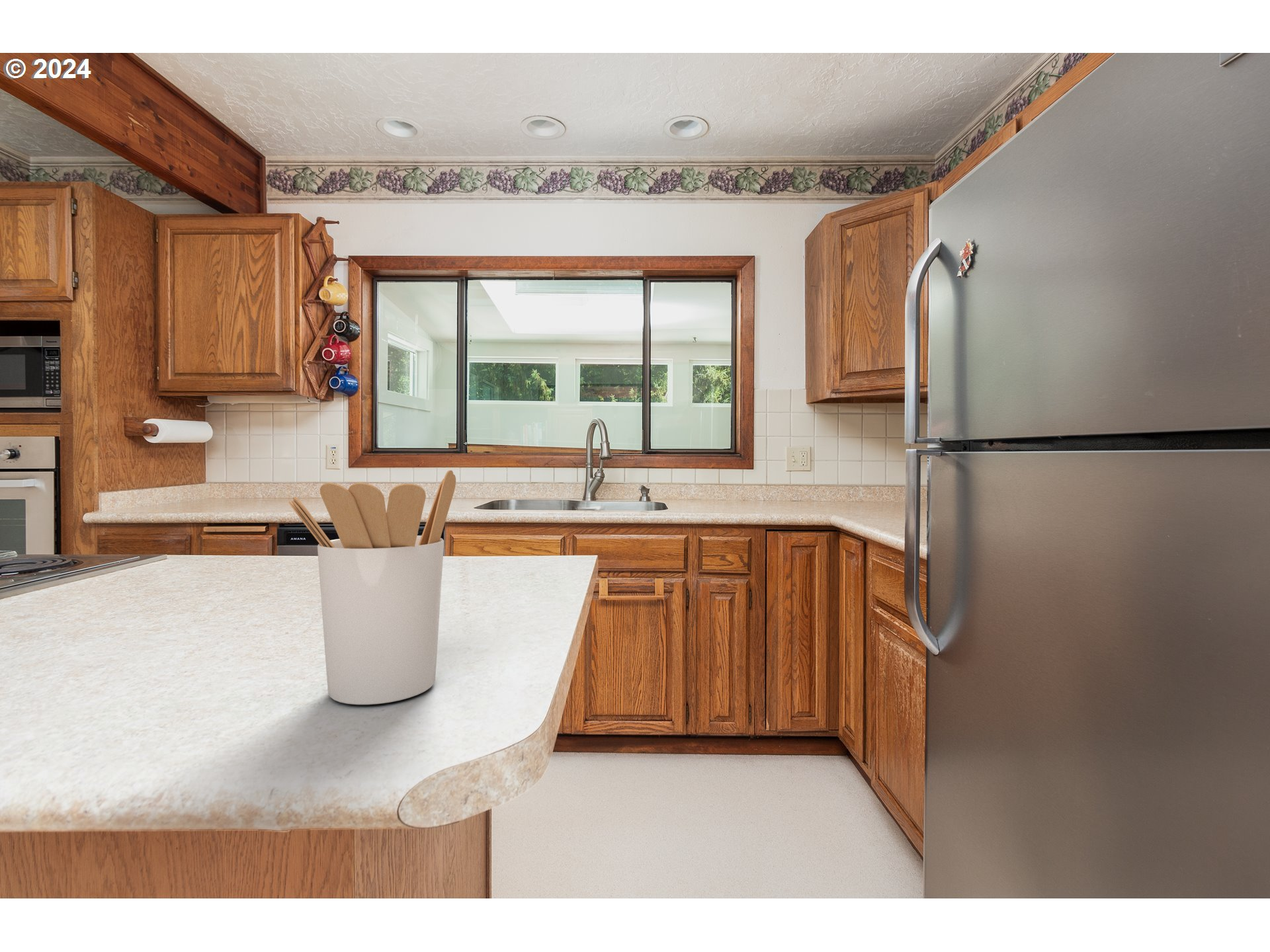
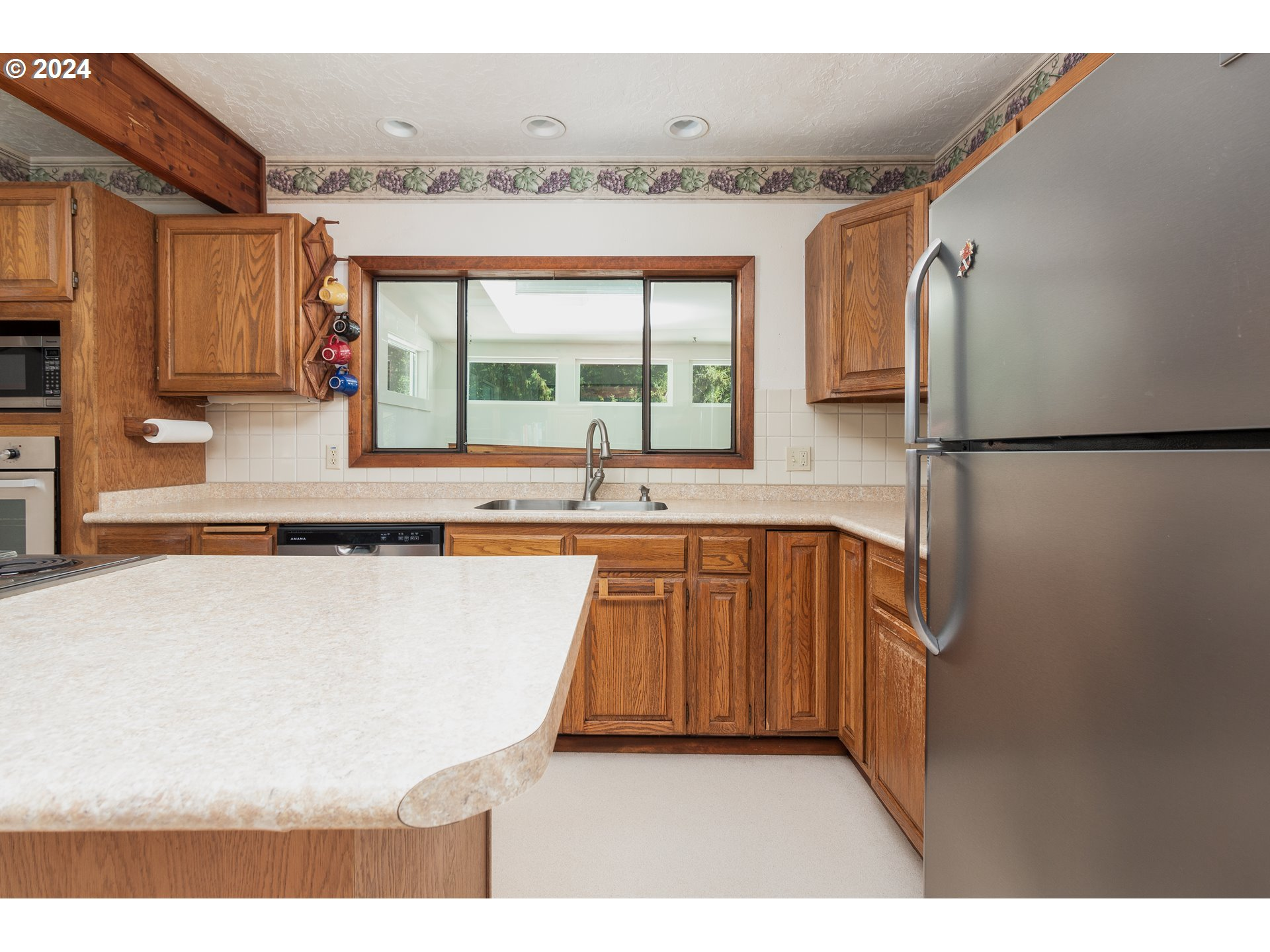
- utensil holder (381, 584)
